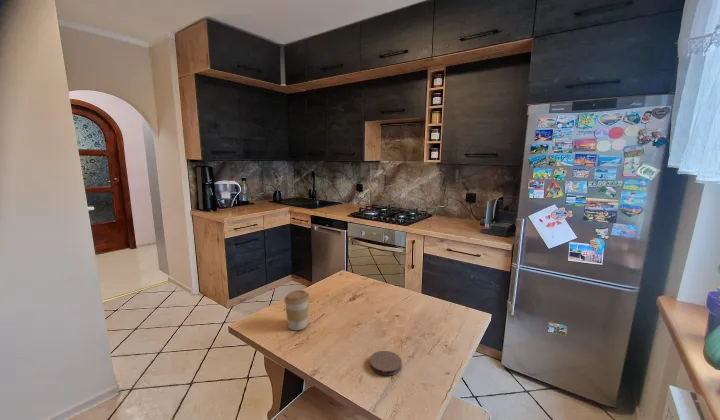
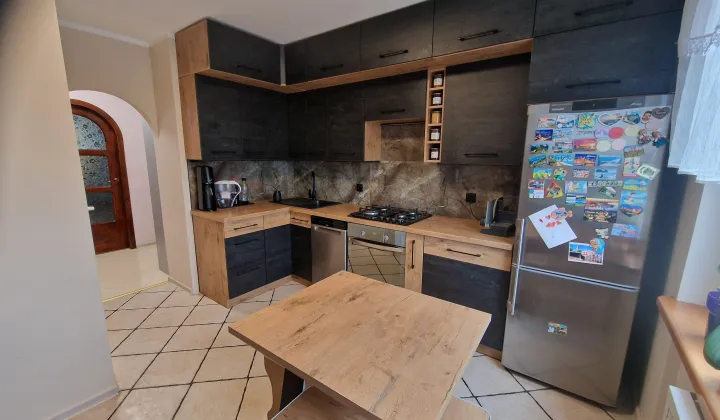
- coffee cup (297, 309)
- coaster (385, 362)
